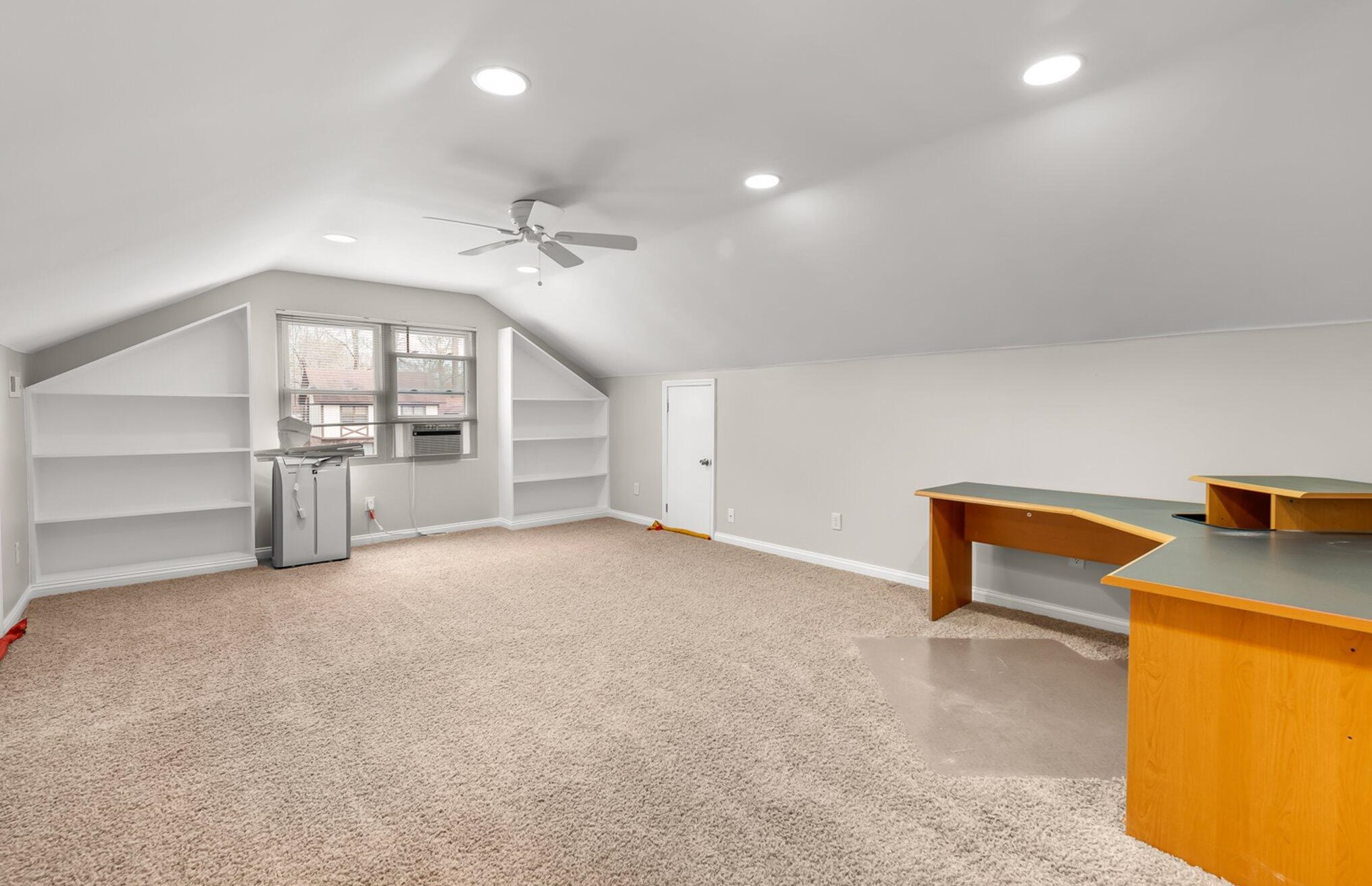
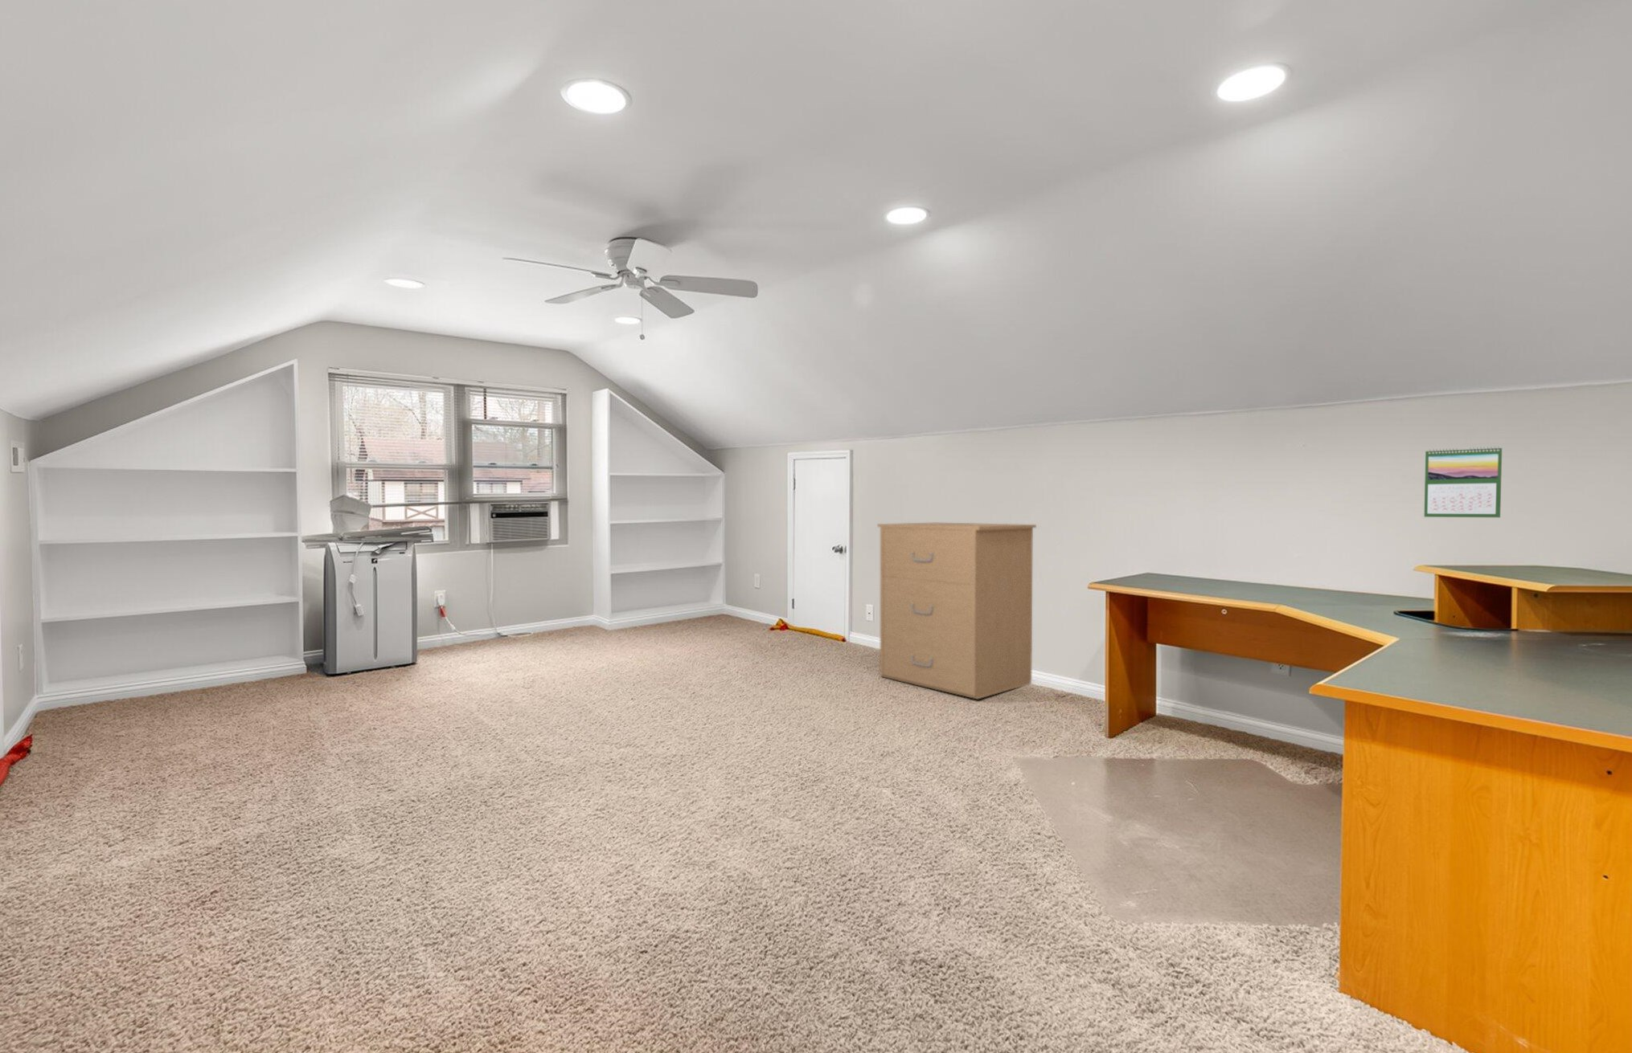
+ calendar (1462, 481)
+ filing cabinet (954, 603)
